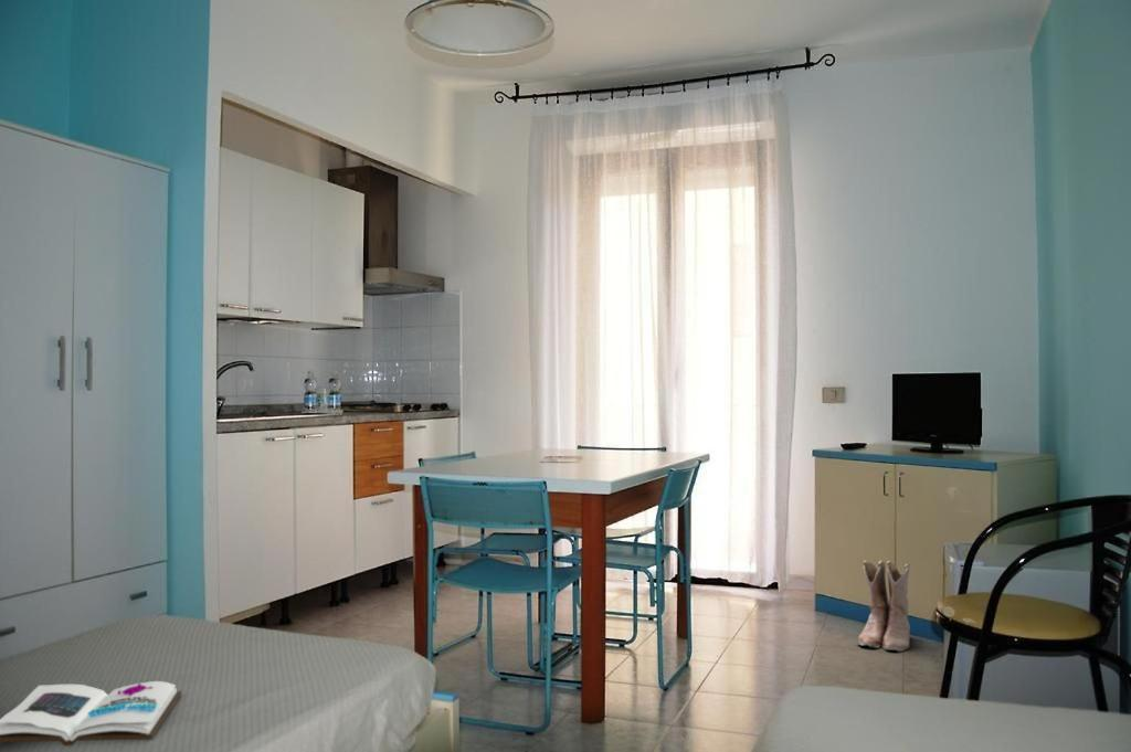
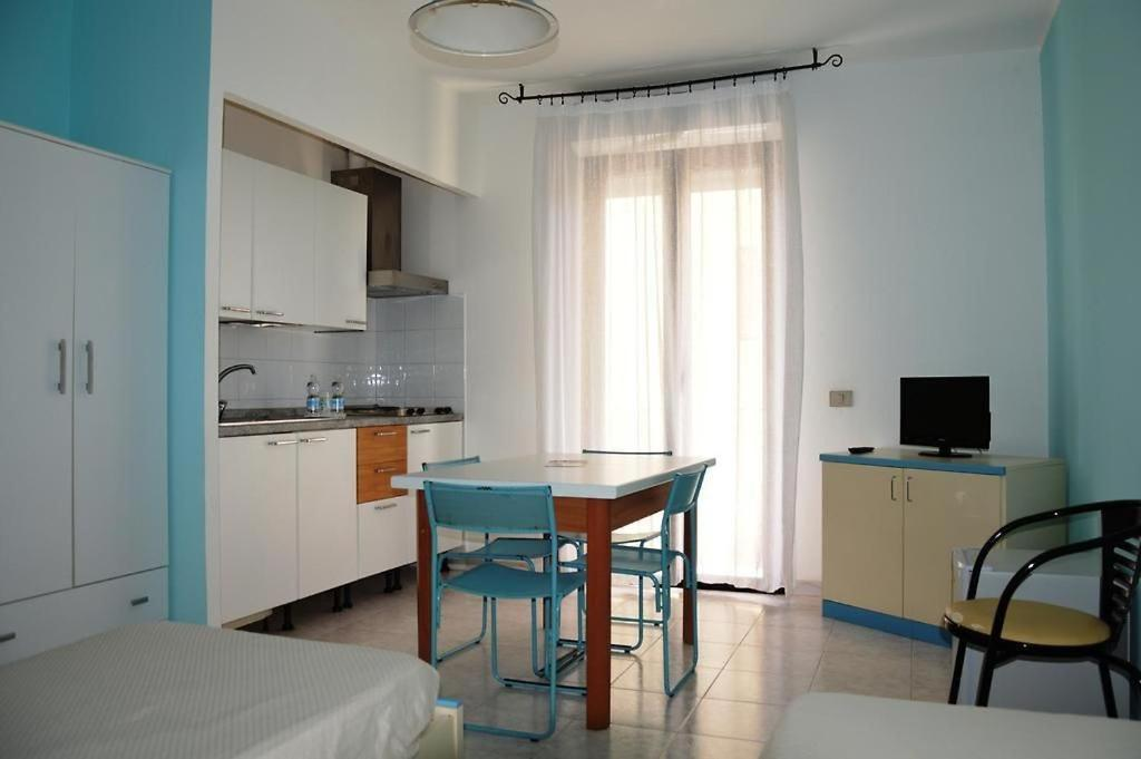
- book (89, 709)
- boots (885, 602)
